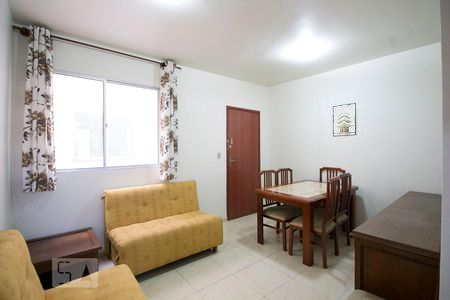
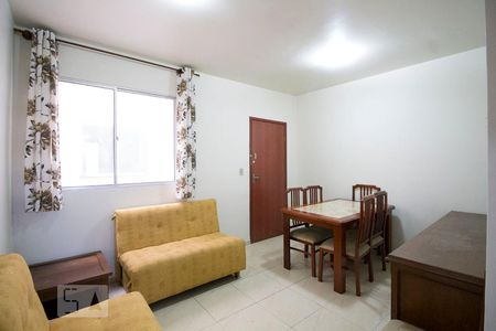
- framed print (344, 120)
